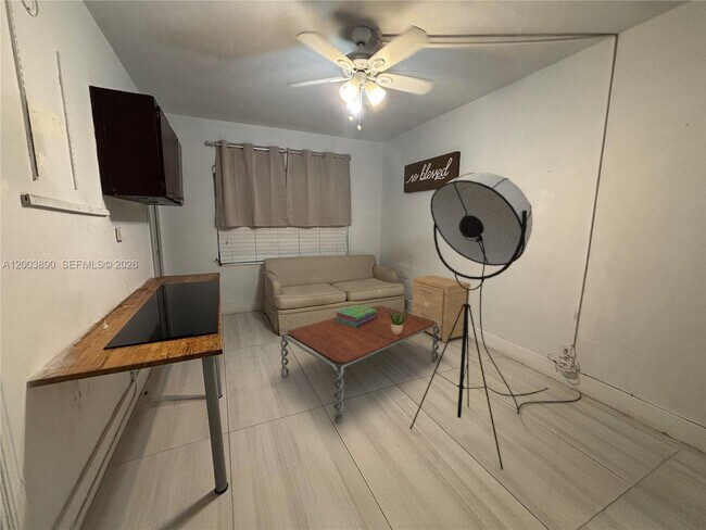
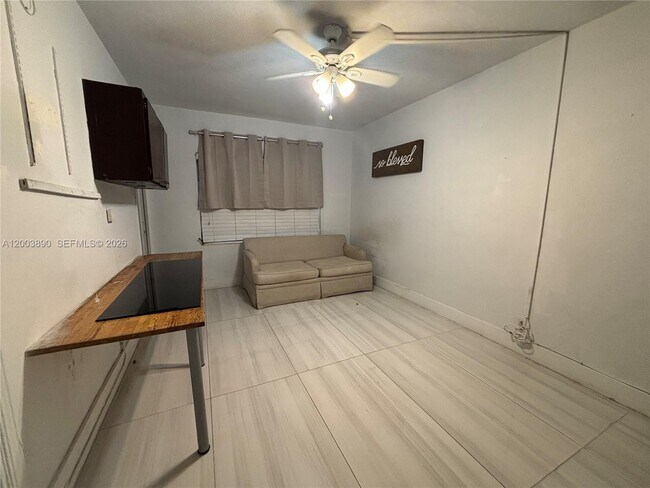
- stack of books (356, 314)
- floor lamp (499, 274)
- coffee table (364, 348)
- side table (437, 305)
- potted plant (396, 317)
